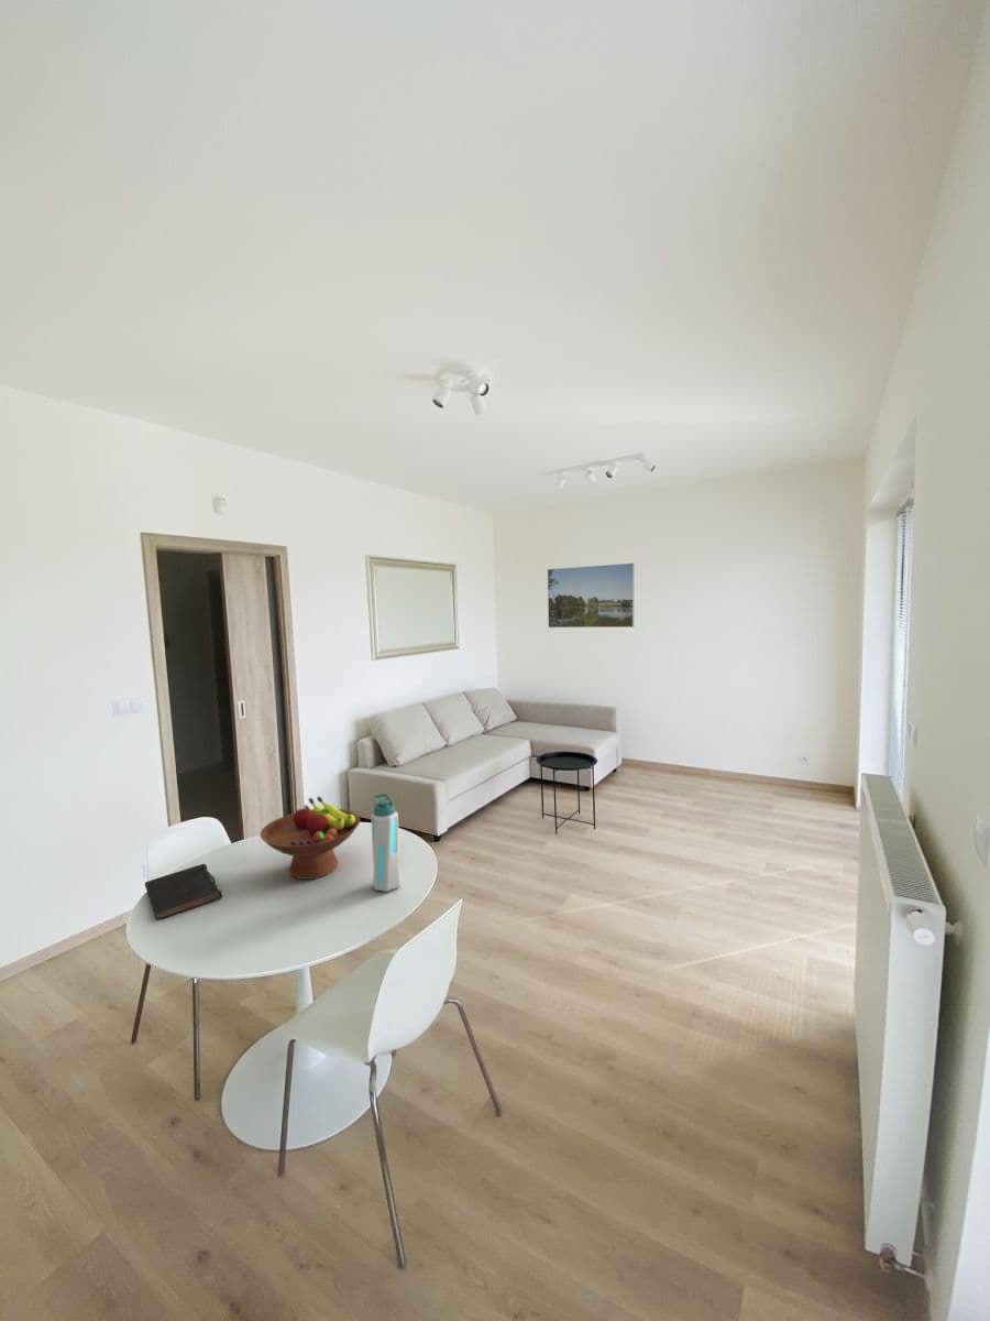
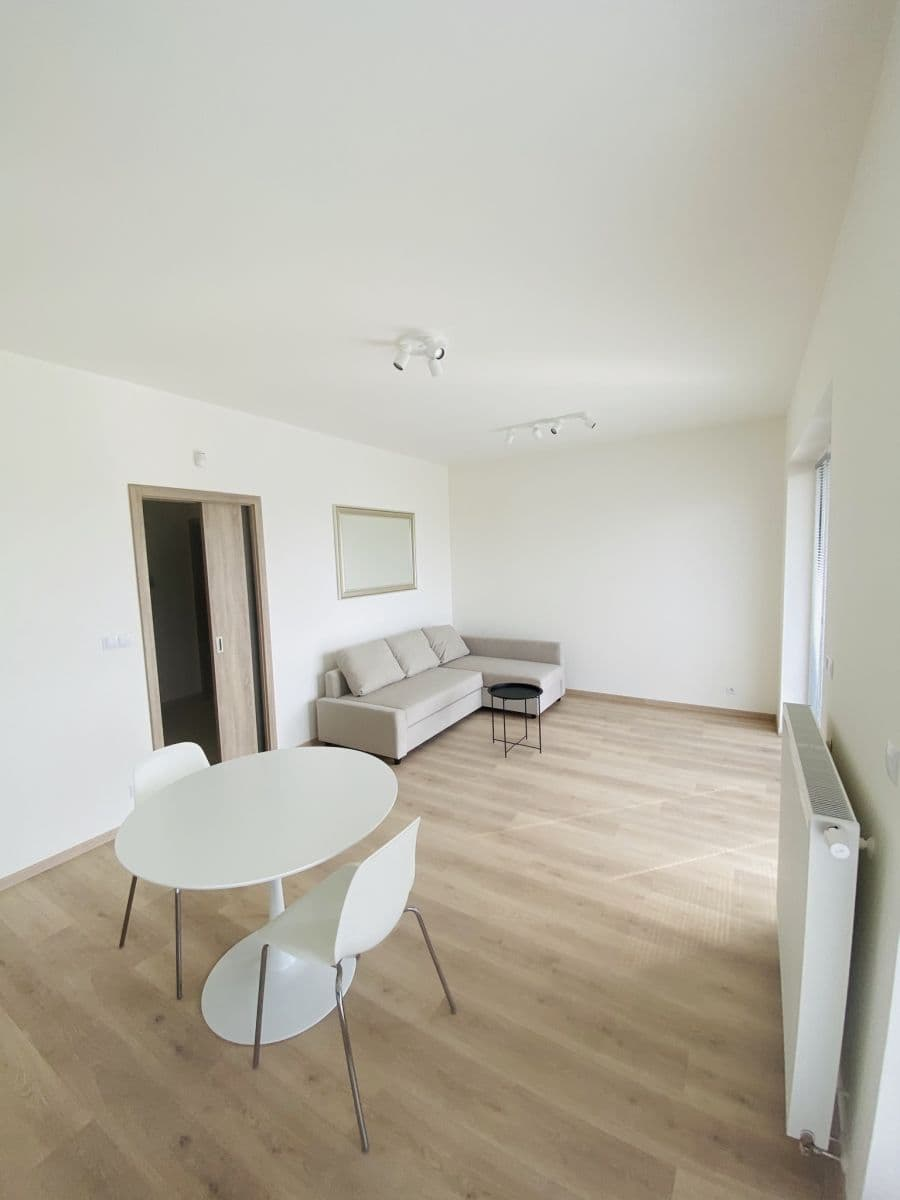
- water bottle (384, 841)
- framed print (588, 597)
- book (183, 888)
- fruit bowl (311, 839)
